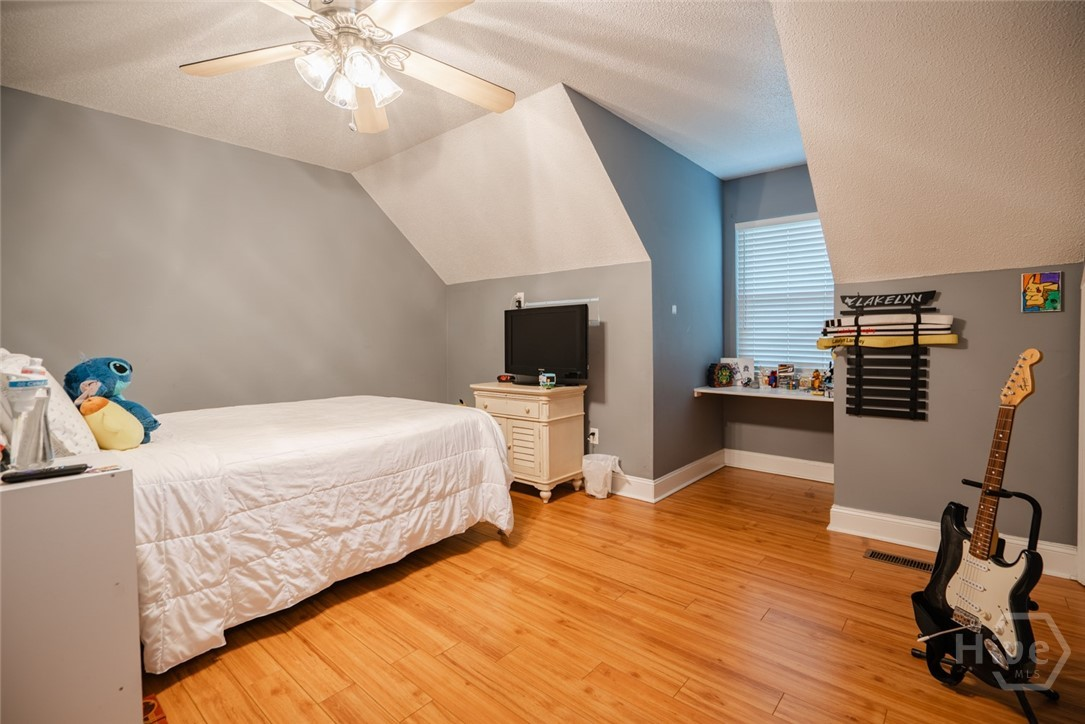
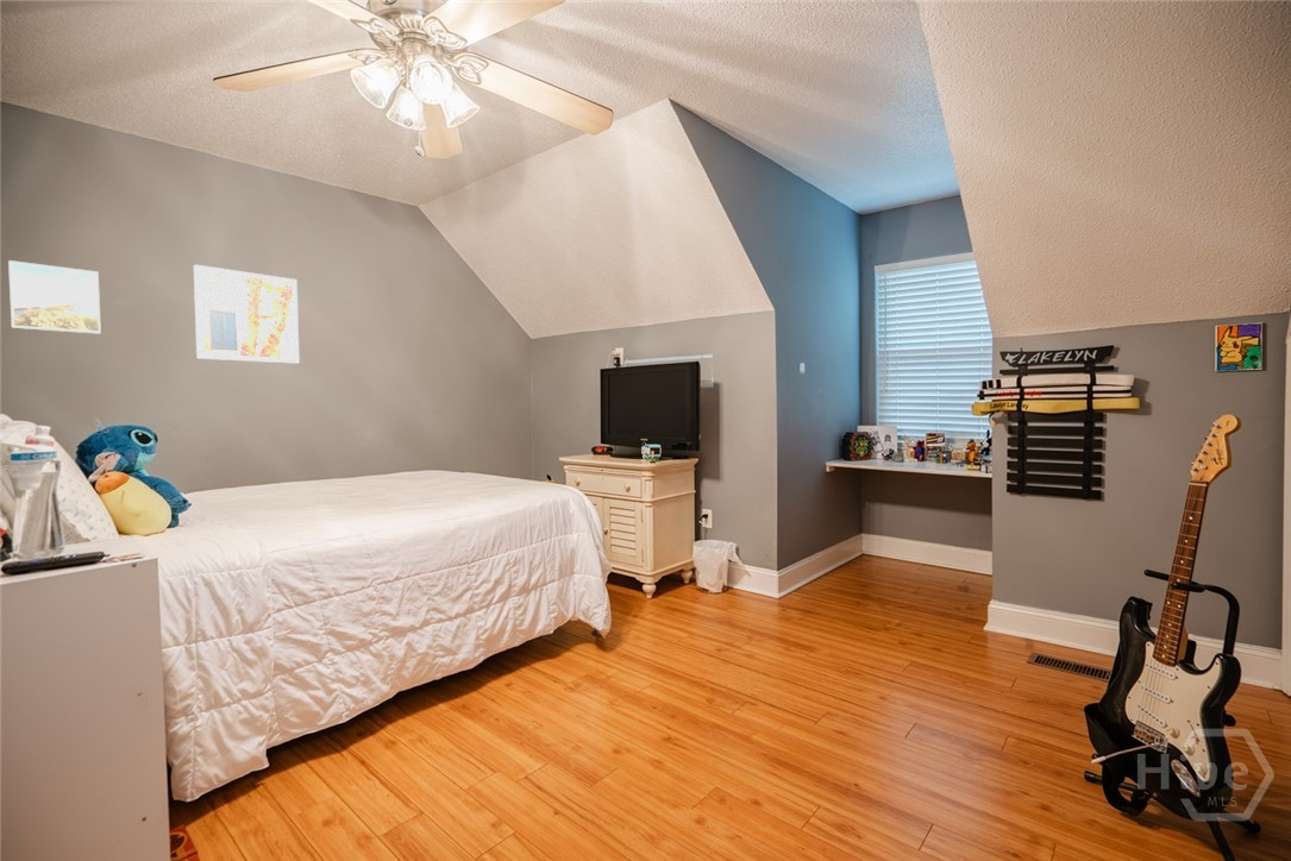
+ wall art (249, 316)
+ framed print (56, 298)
